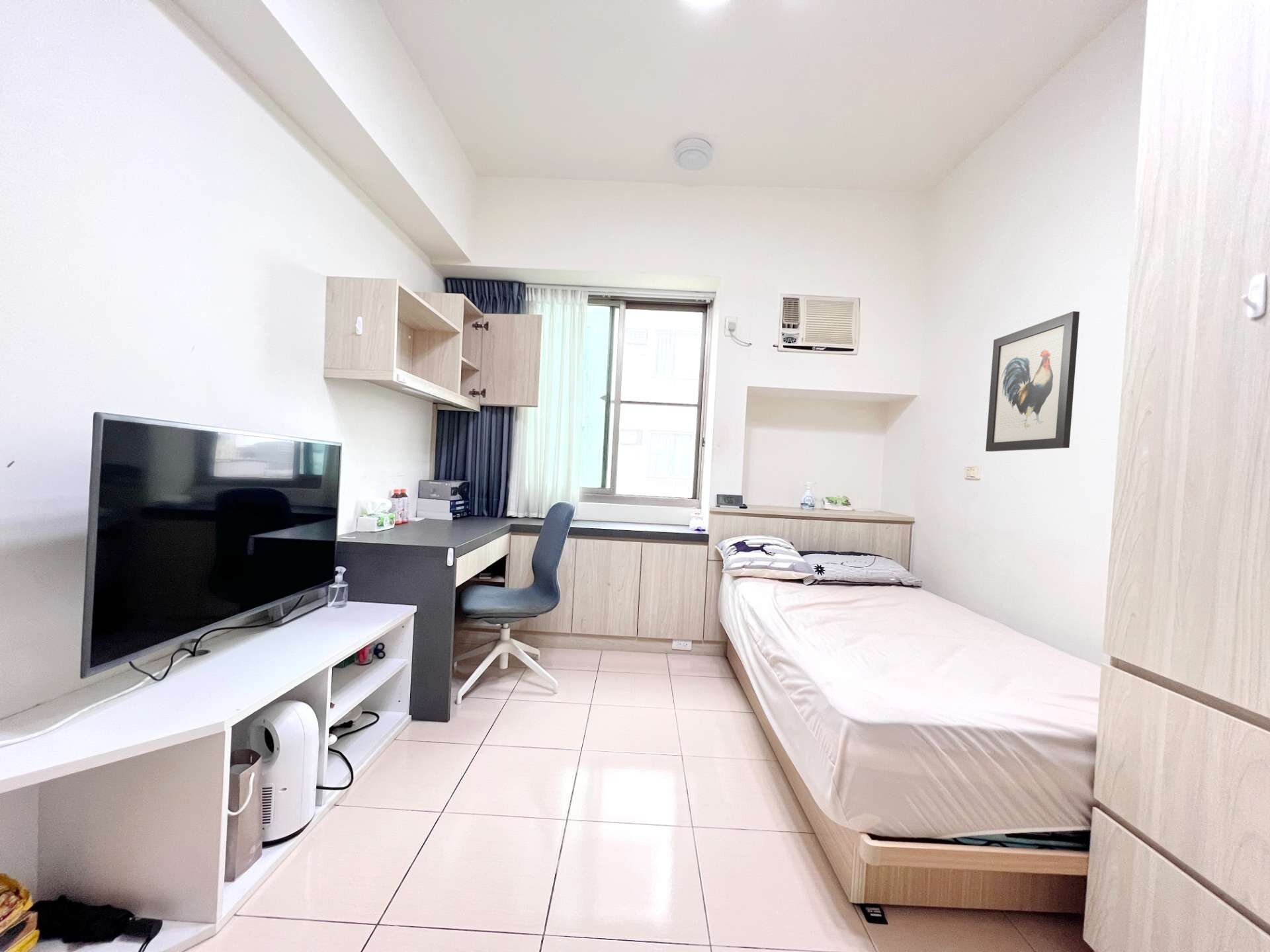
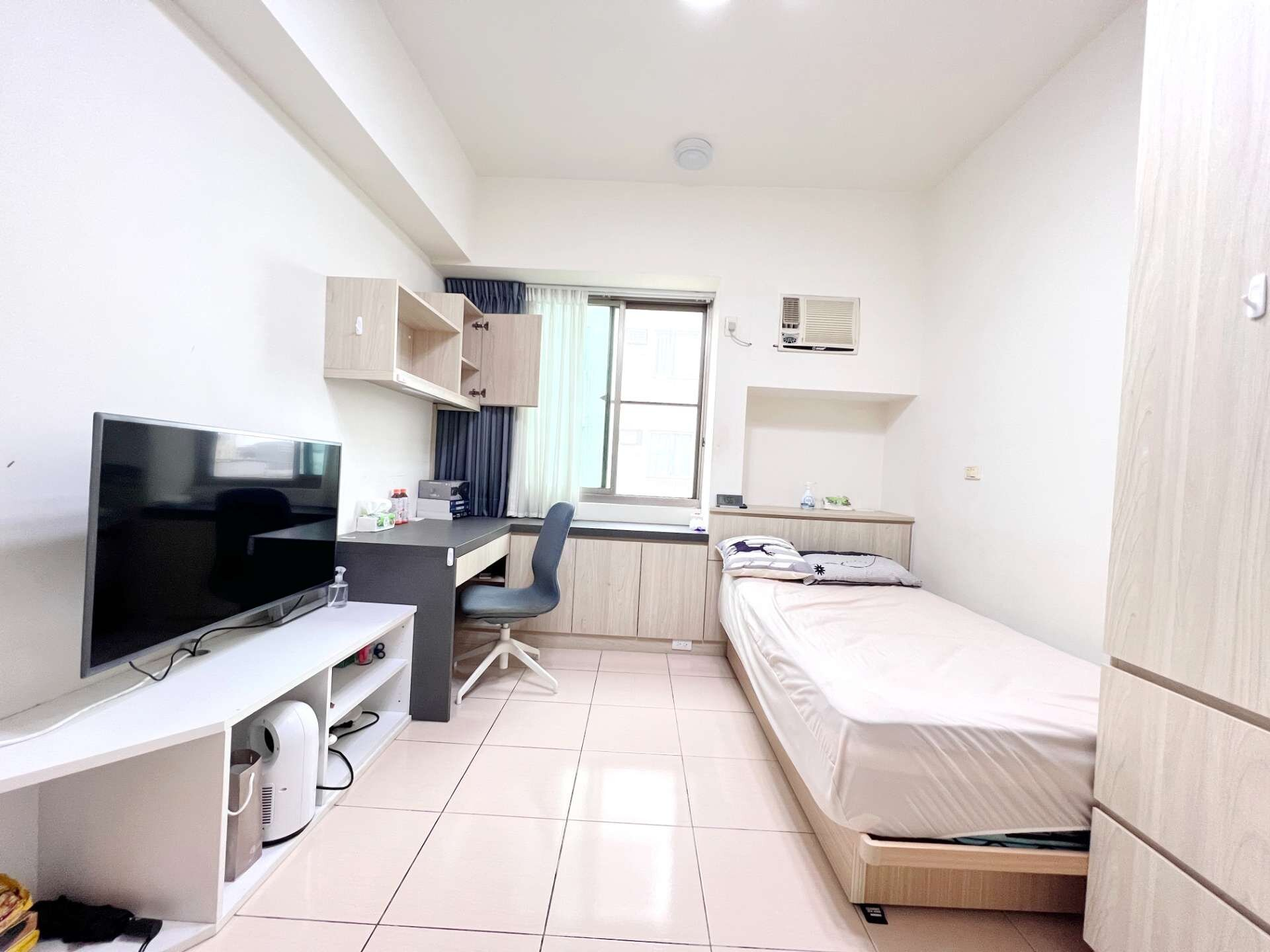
- wall art (1027, 388)
